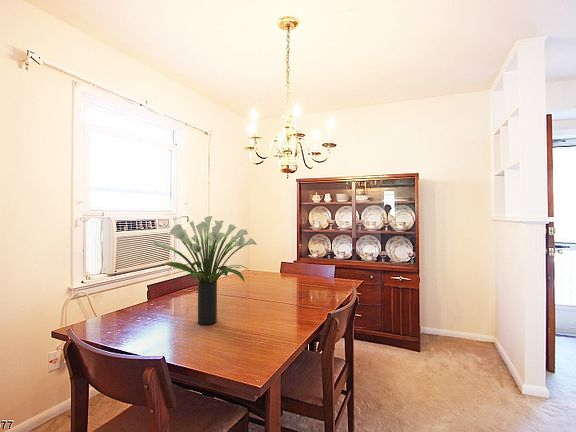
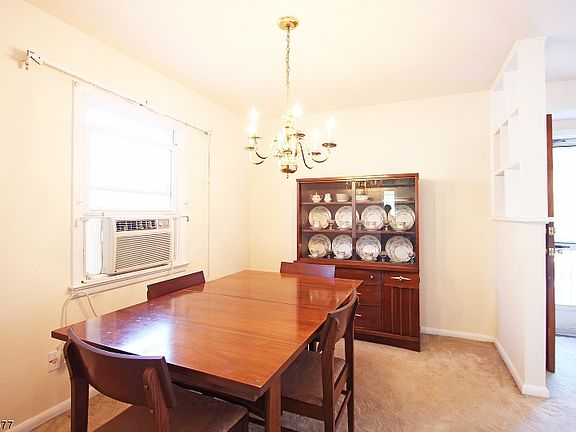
- potted plant (204, 268)
